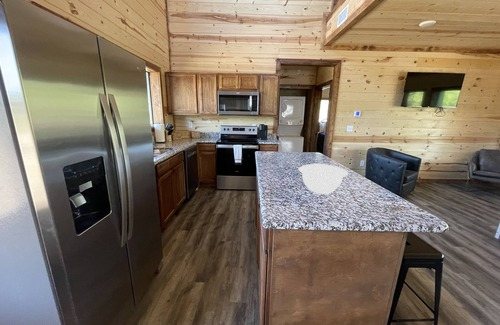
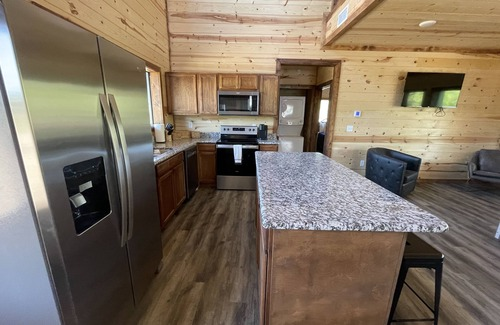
- mixing bowl (321, 179)
